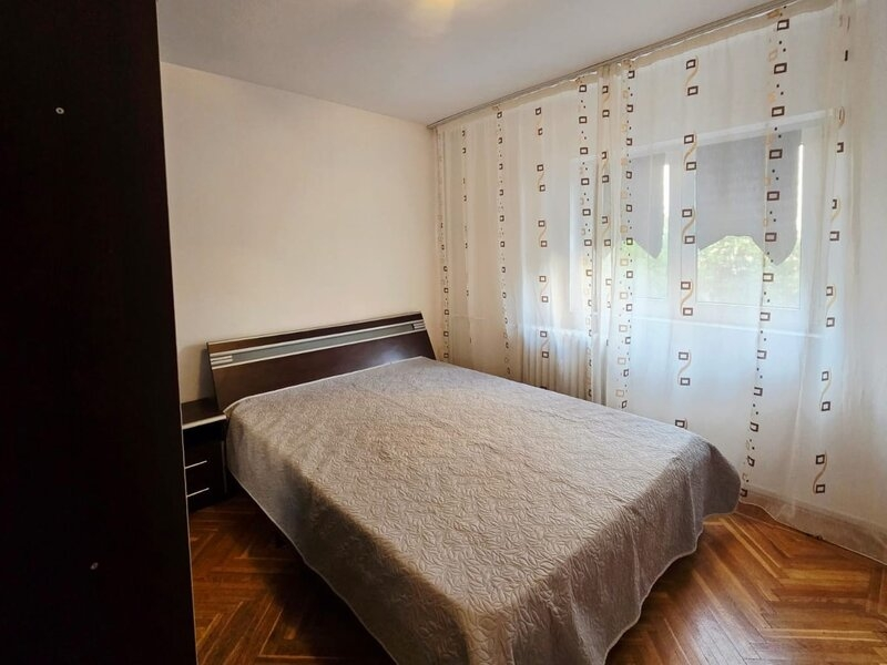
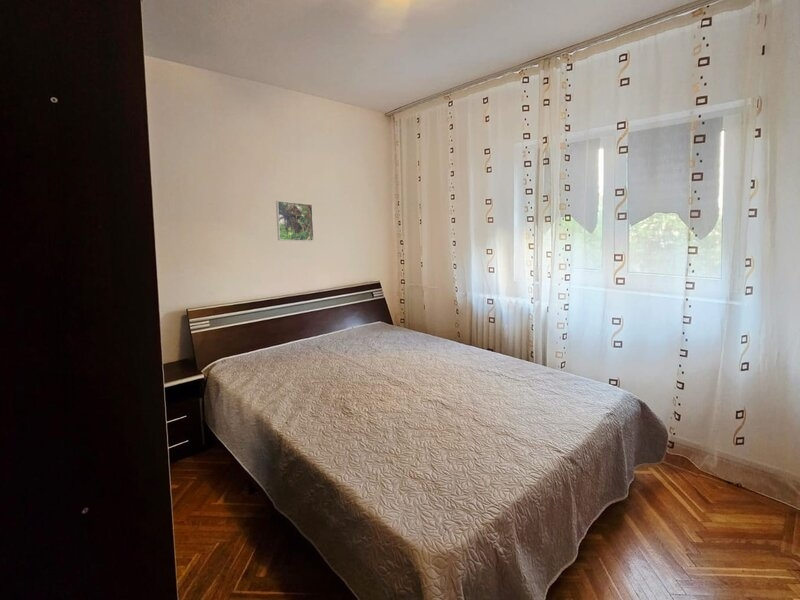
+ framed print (295, 221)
